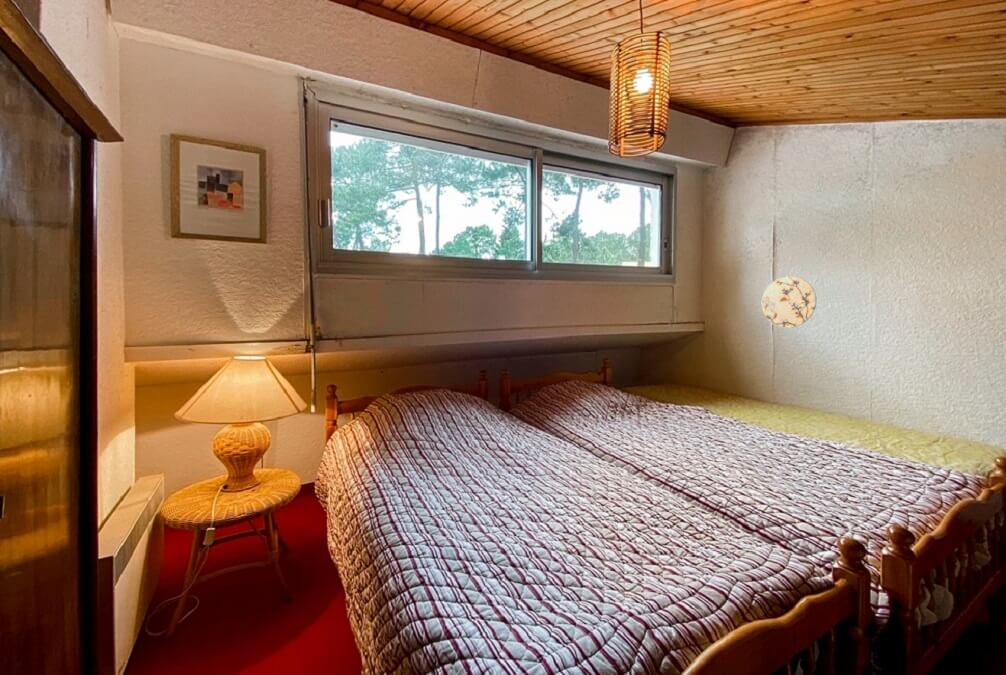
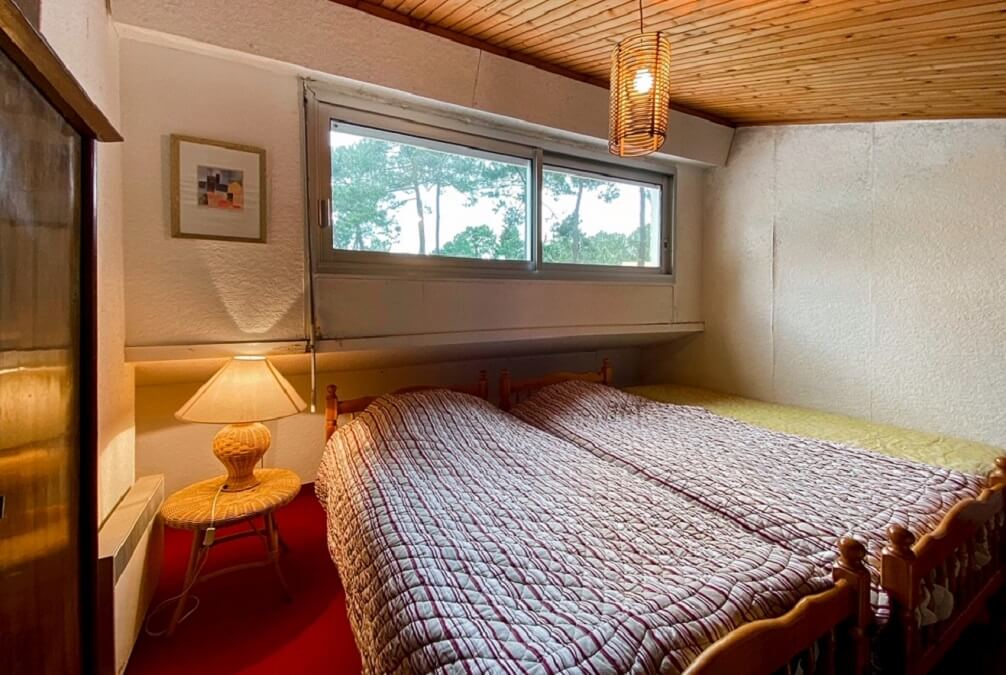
- decorative plate (787, 302)
